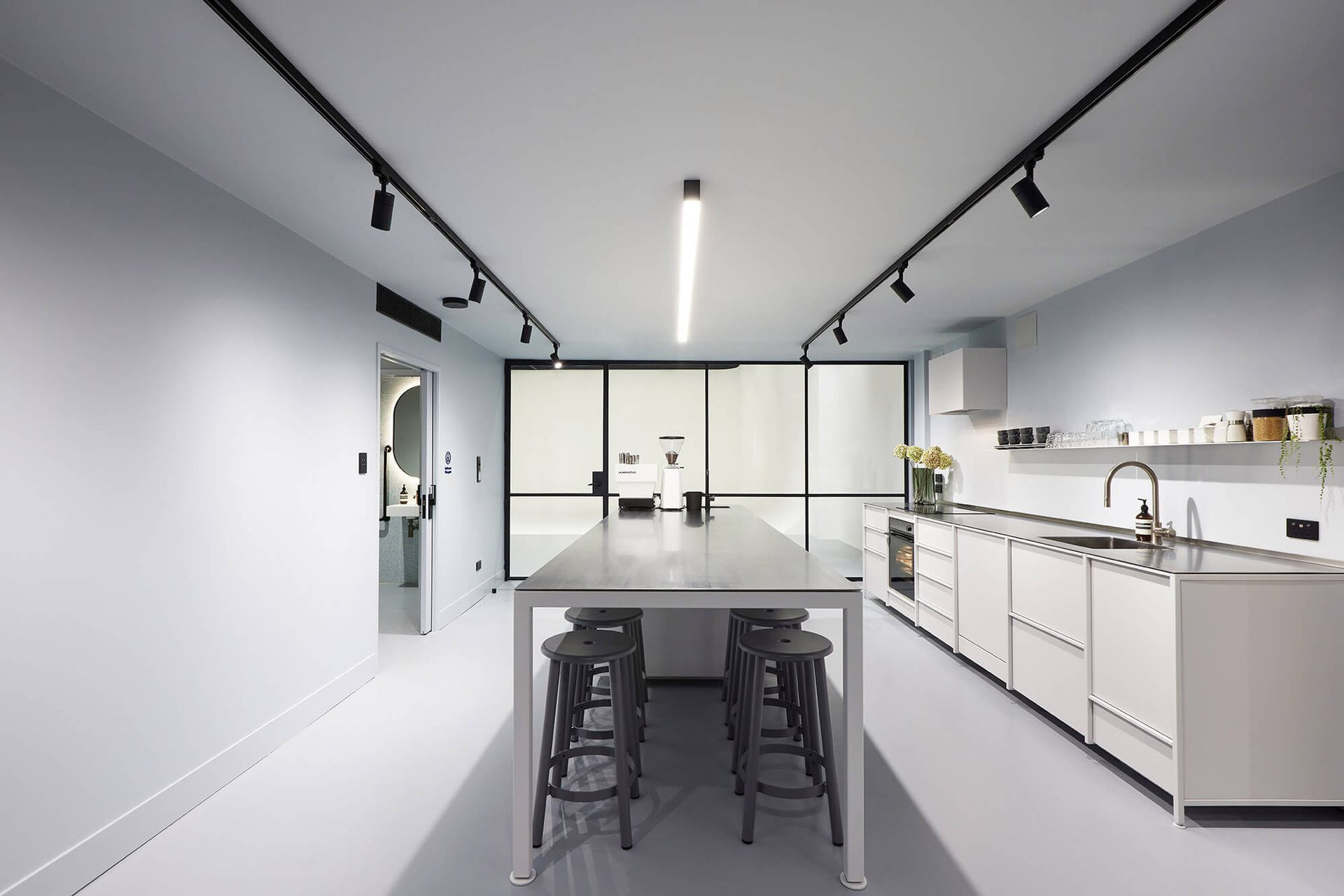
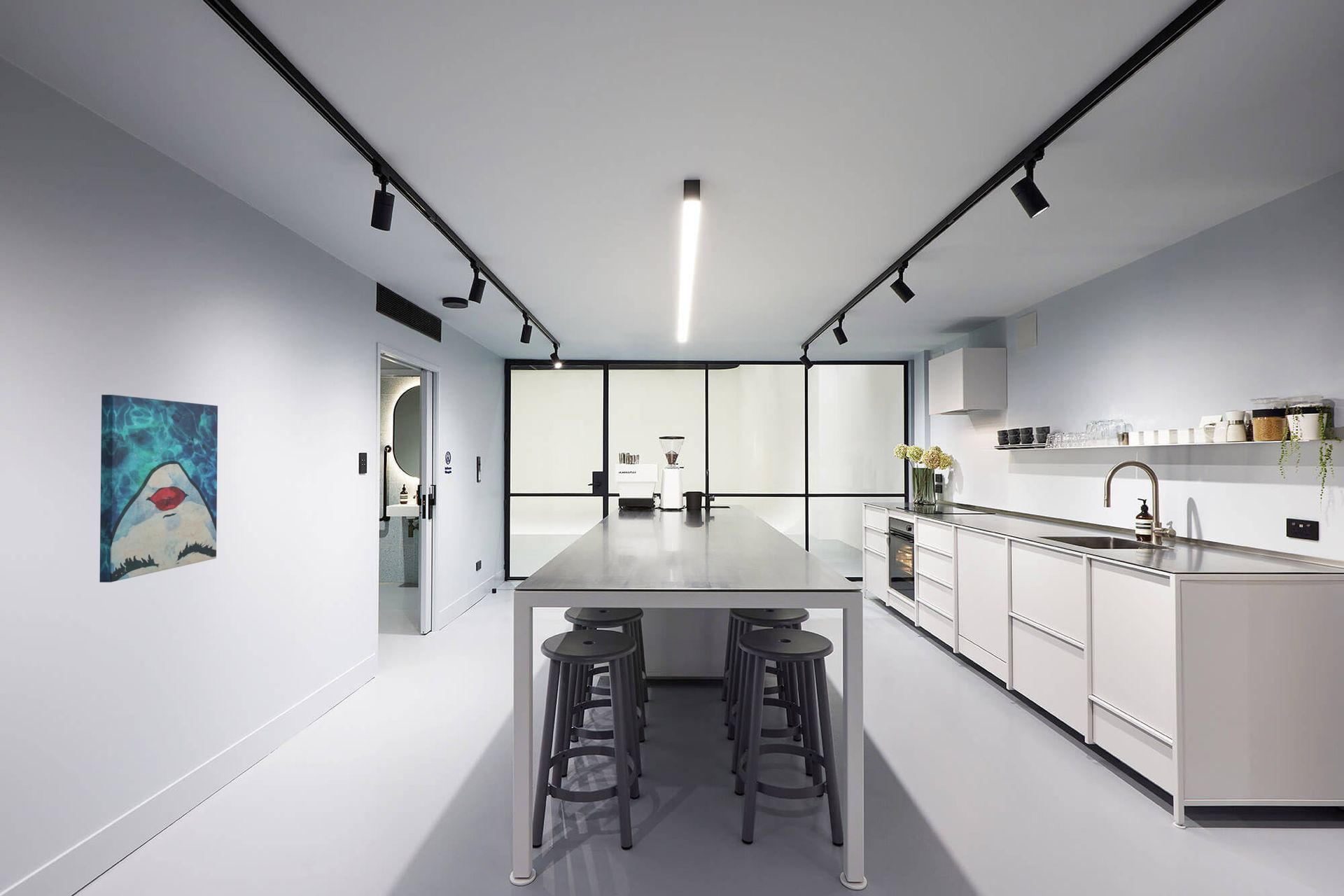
+ wall art (164, 484)
